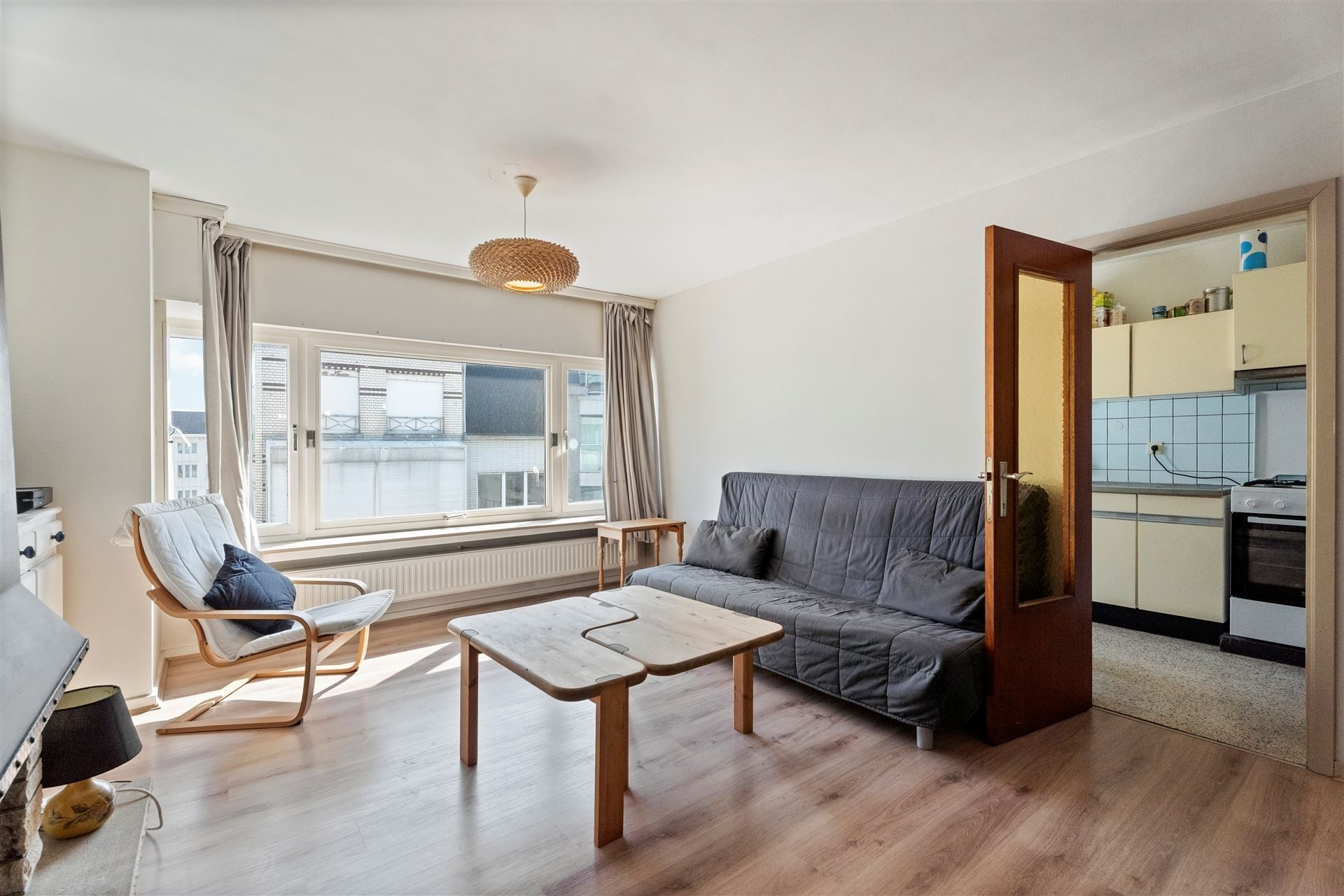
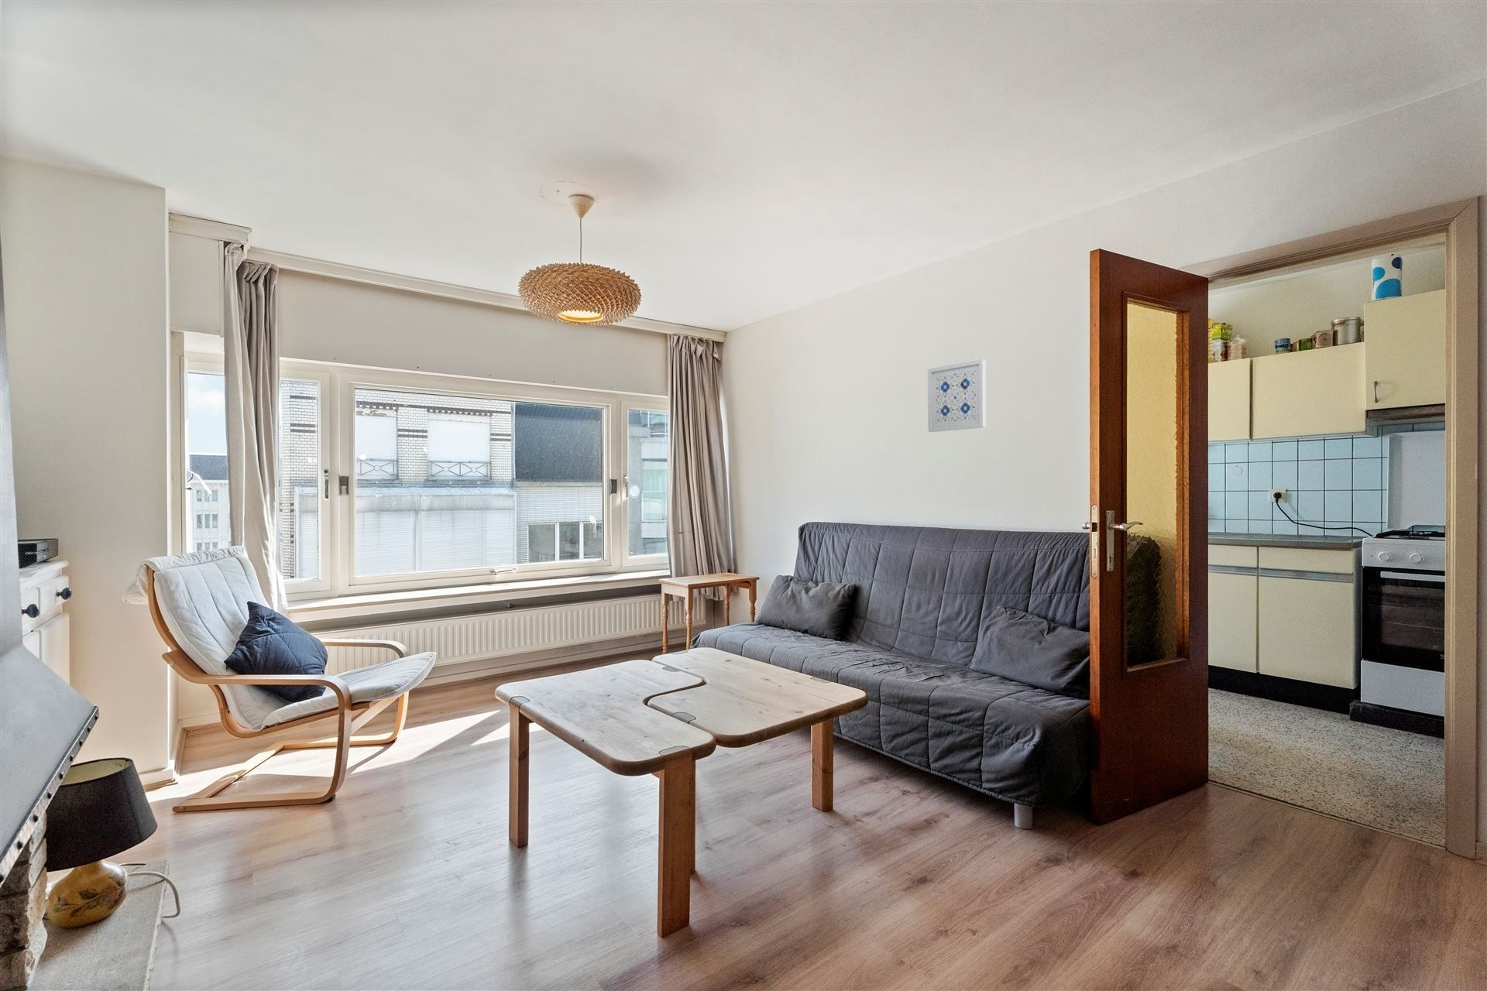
+ wall art (956, 396)
